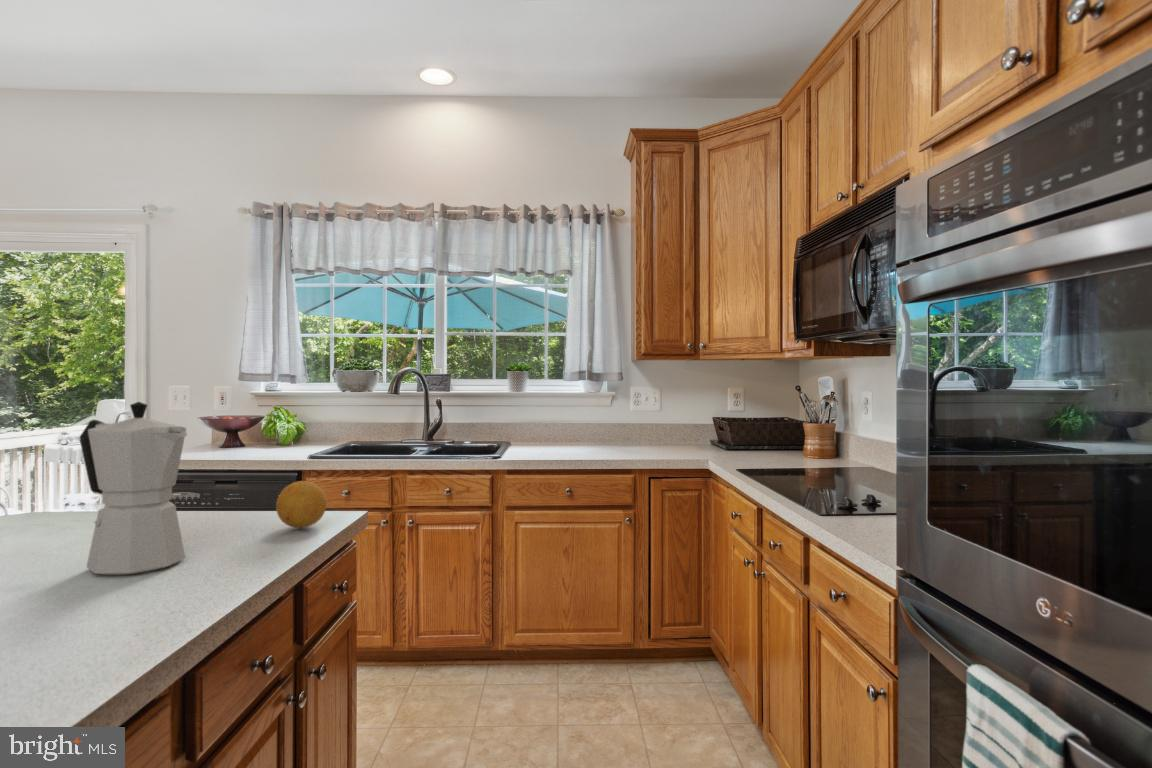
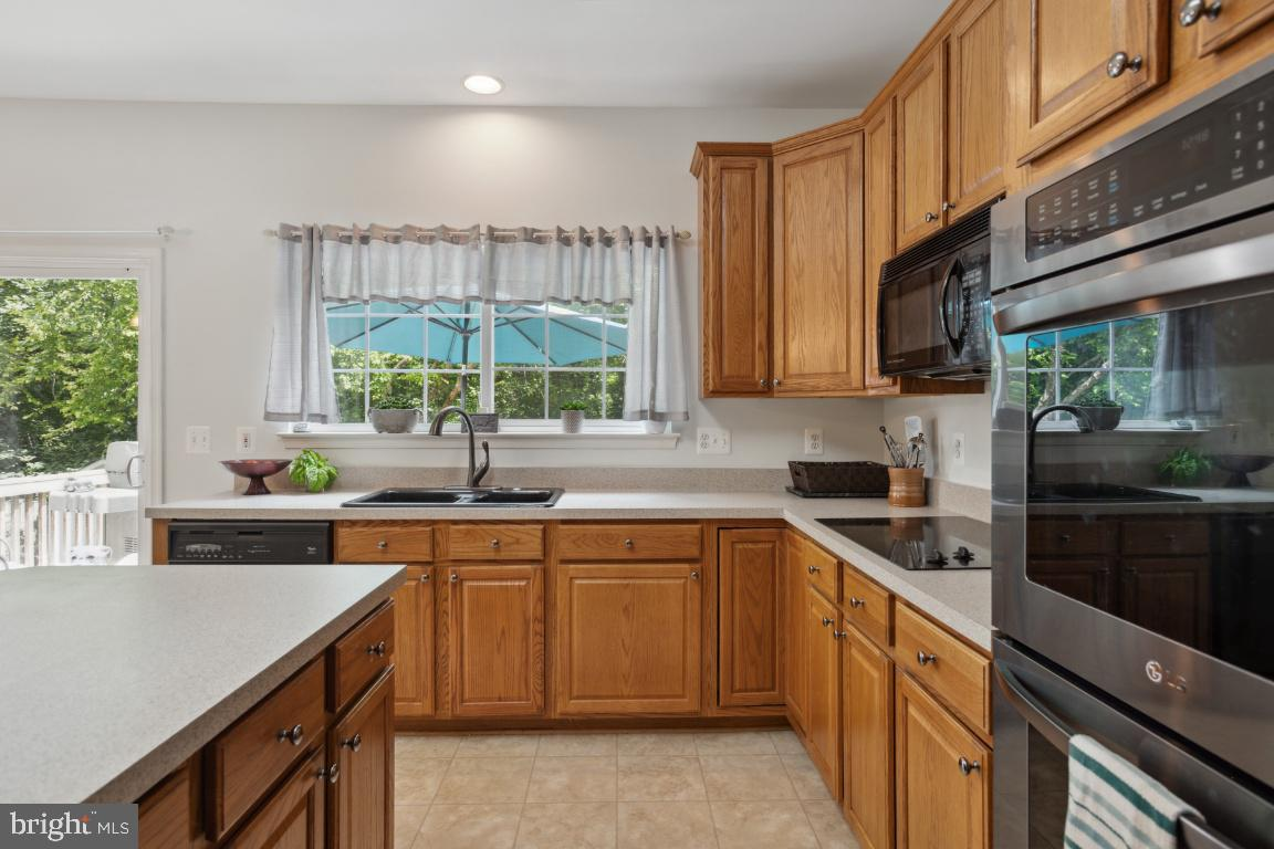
- fruit (301, 504)
- moka pot (131, 482)
